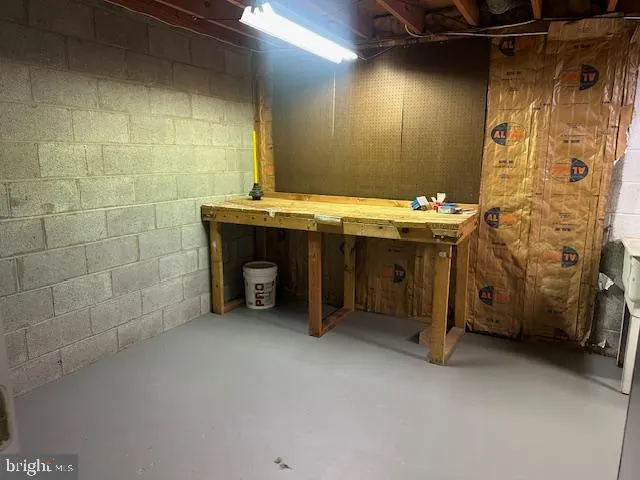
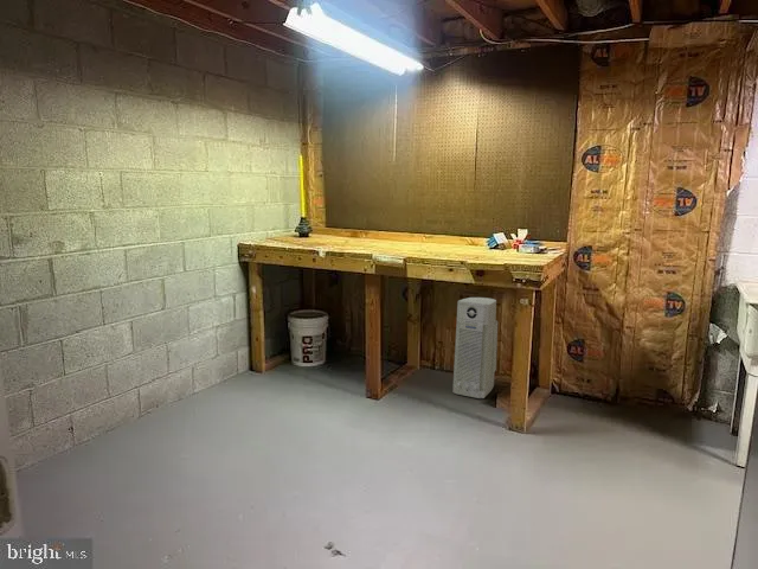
+ air purifier (476, 344)
